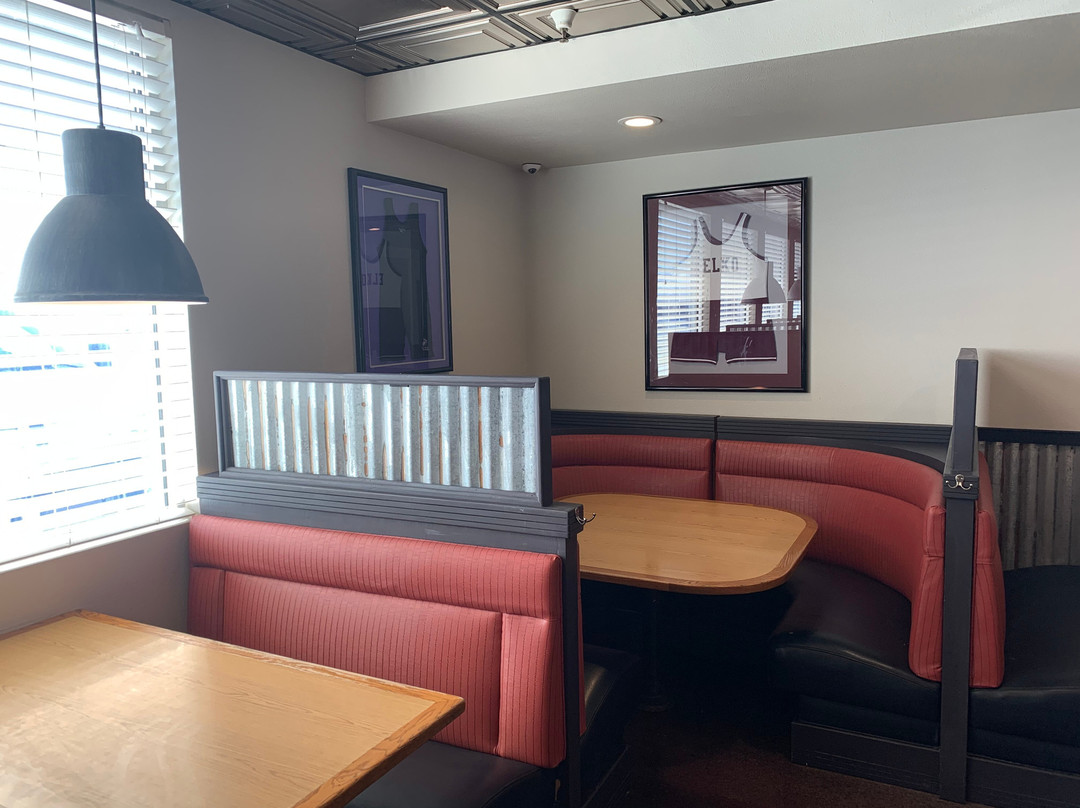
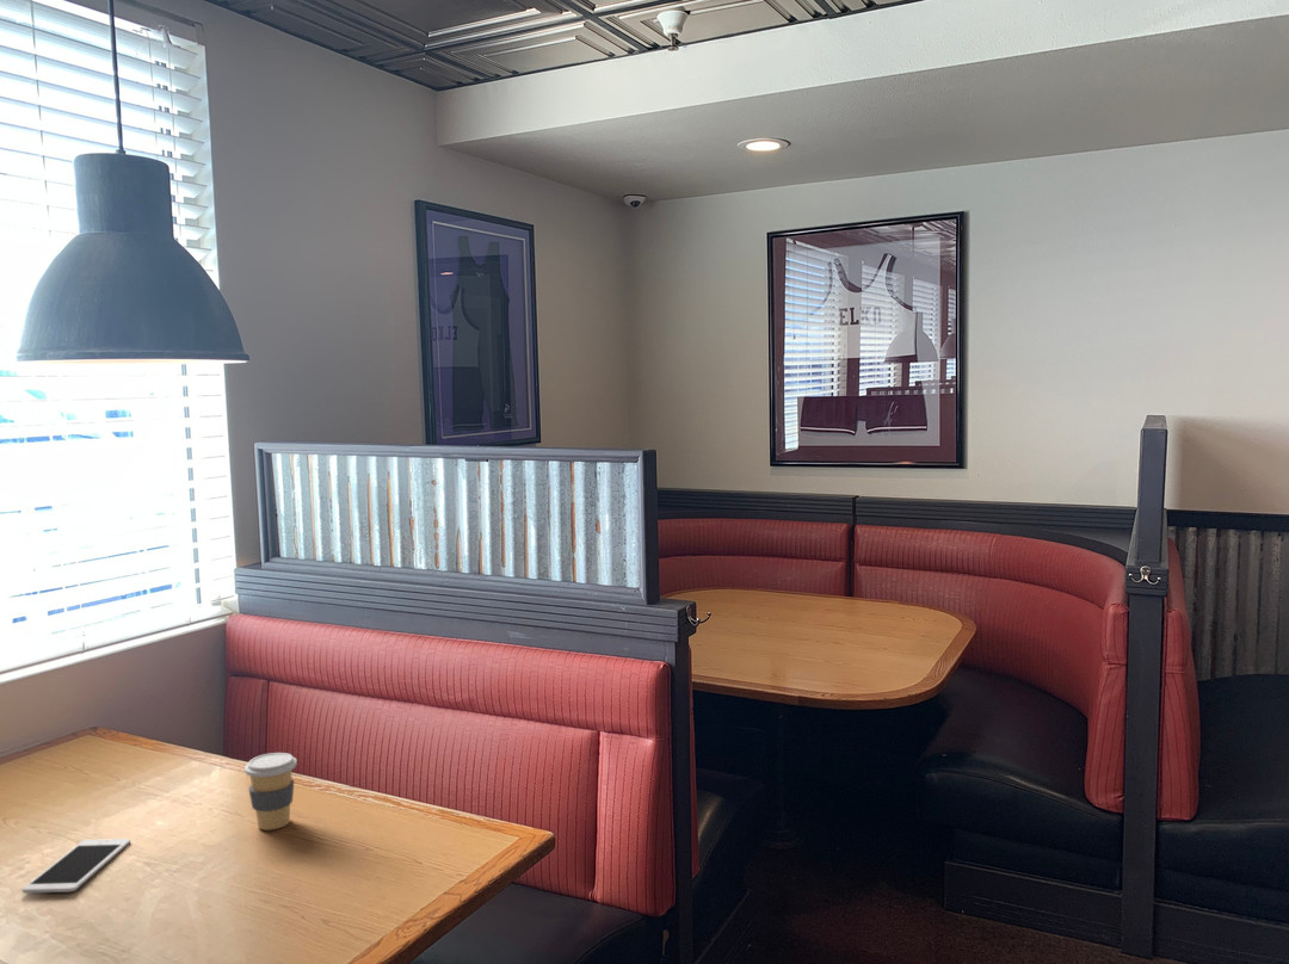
+ coffee cup (272, 791)
+ cell phone (79, 864)
